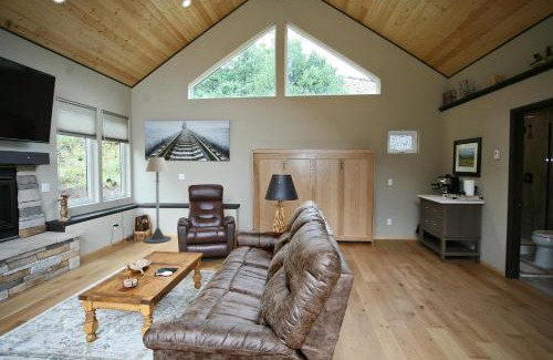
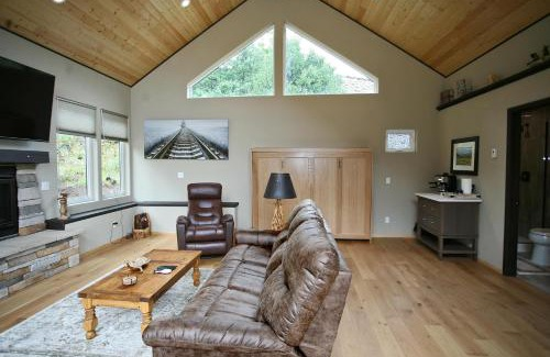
- floor lamp (157, 198)
